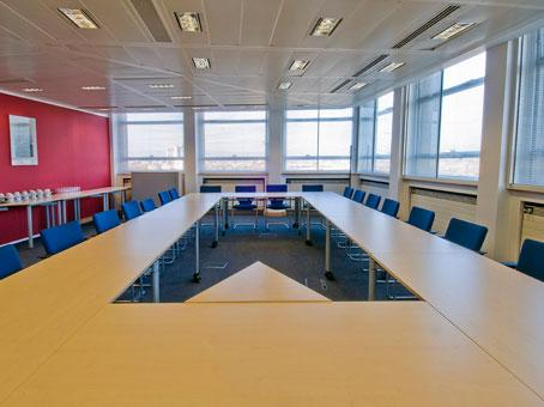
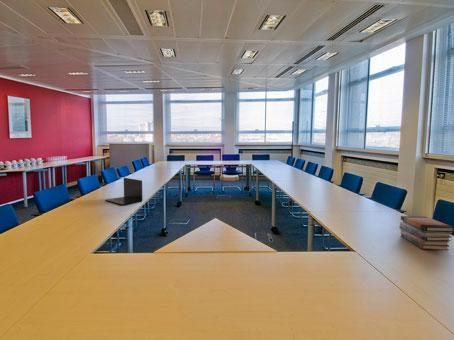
+ laptop (124, 190)
+ book stack (424, 231)
